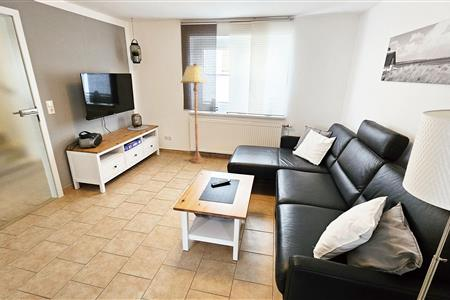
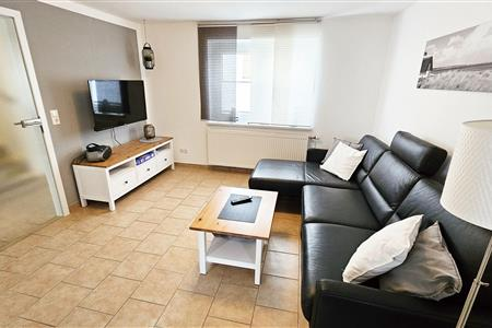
- floor lamp (196, 115)
